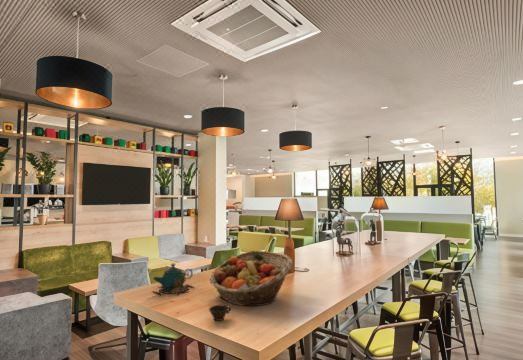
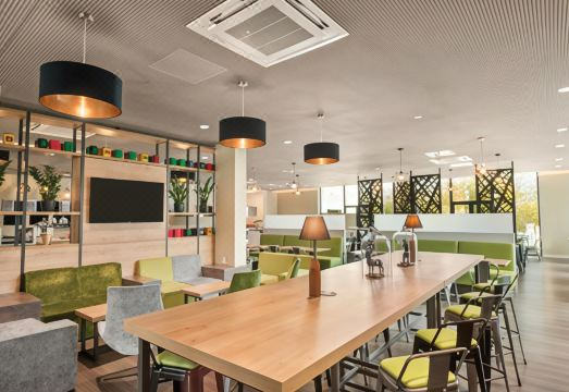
- cup (220, 313)
- teapot (174, 276)
- fruit basket (250, 275)
